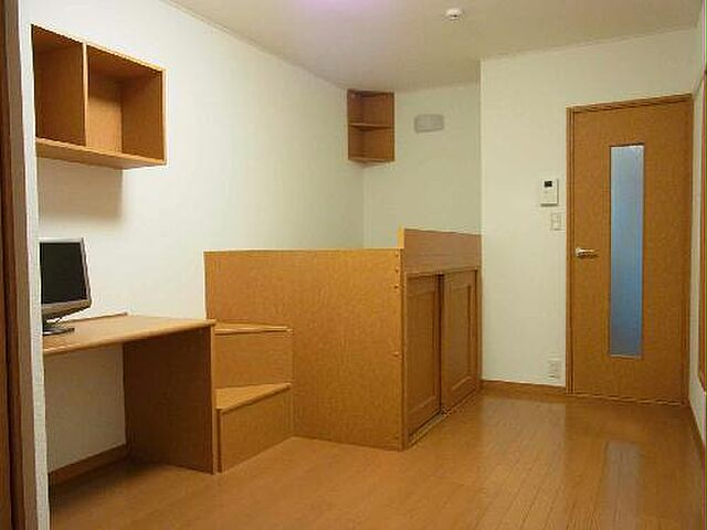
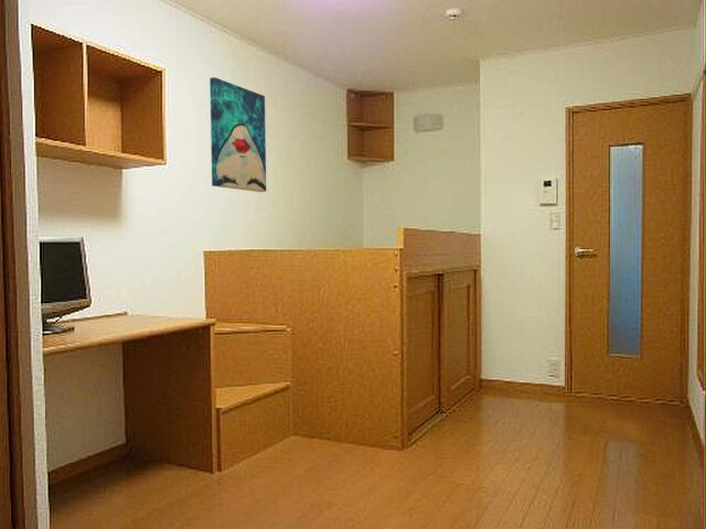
+ wall art (239, 138)
